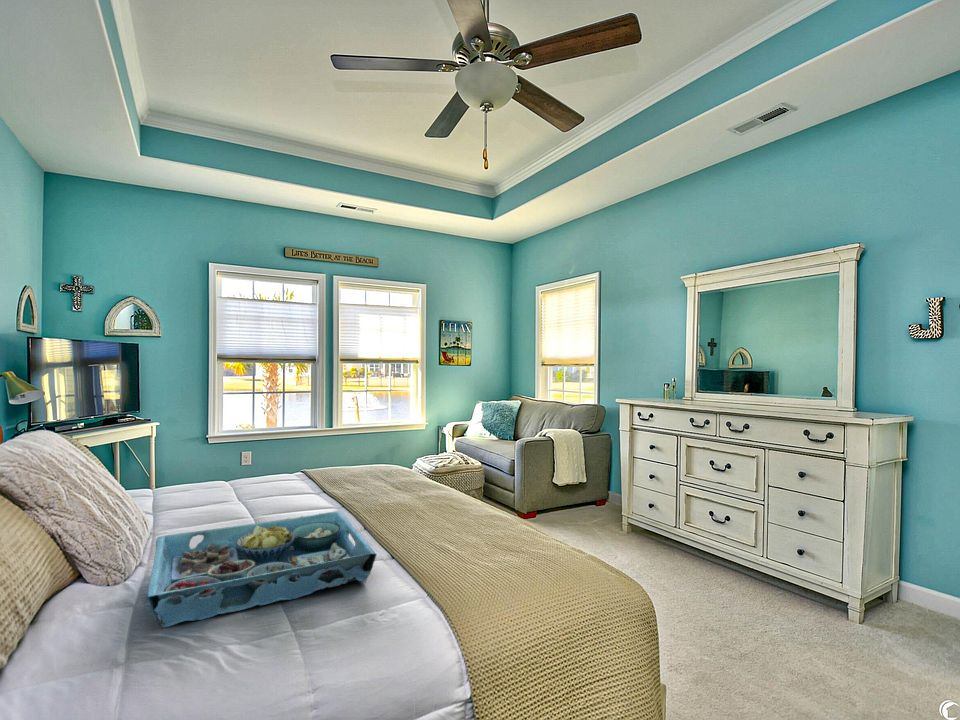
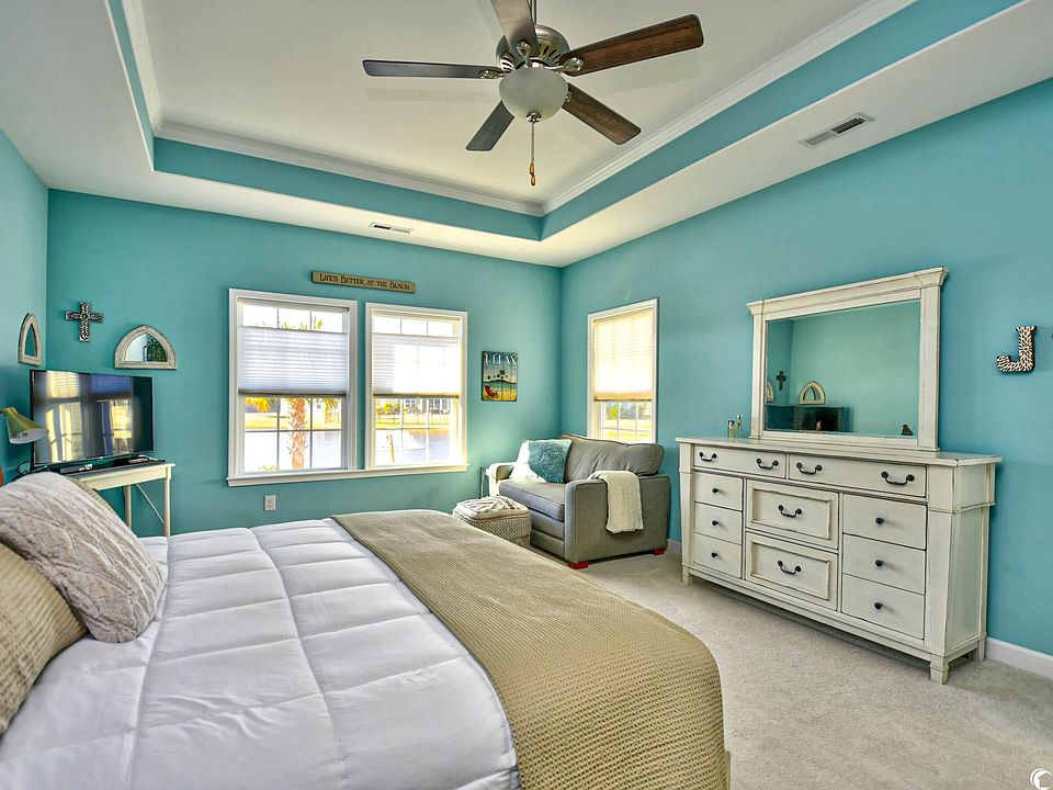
- serving tray (263, 556)
